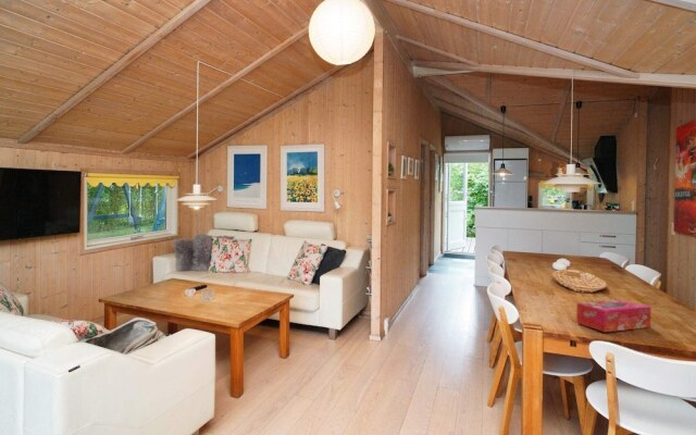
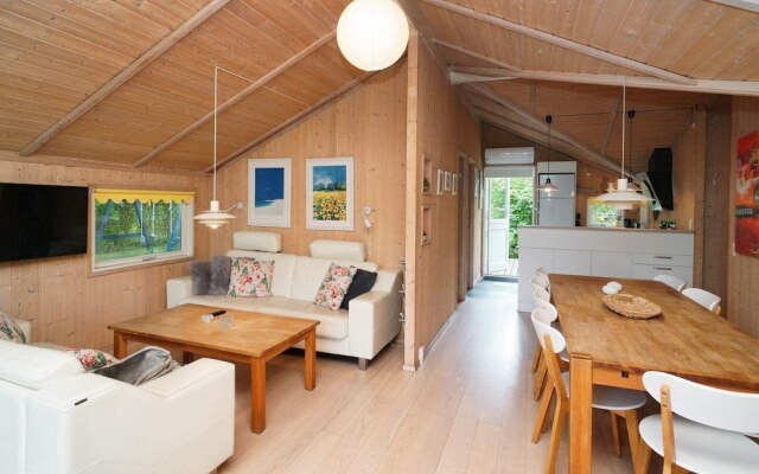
- tissue box (612, 314)
